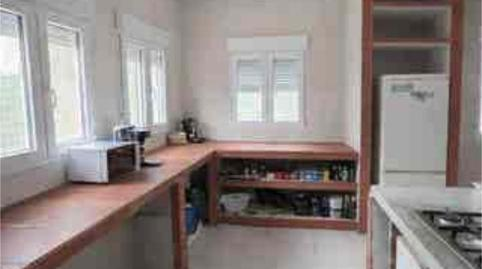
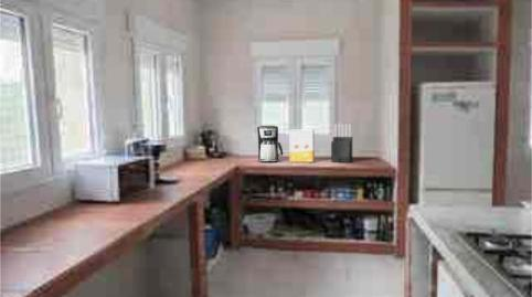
+ cereal box (301, 145)
+ coffee maker (270, 142)
+ knife block (341, 142)
